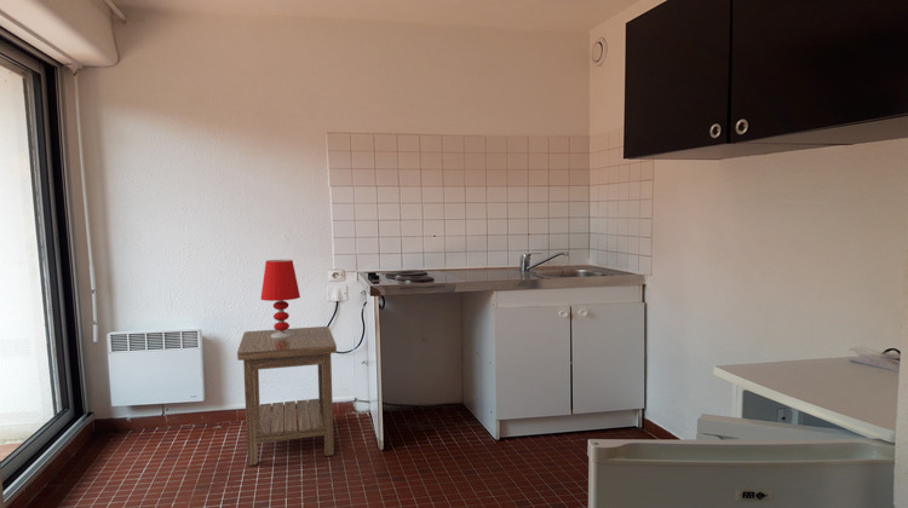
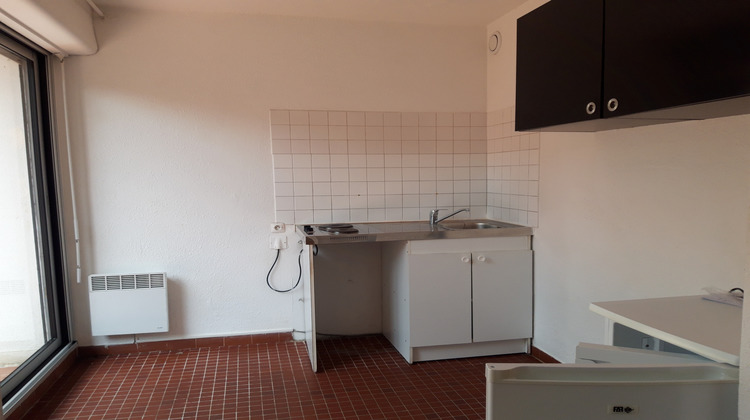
- side table (289, 402)
- table lamp (280, 298)
